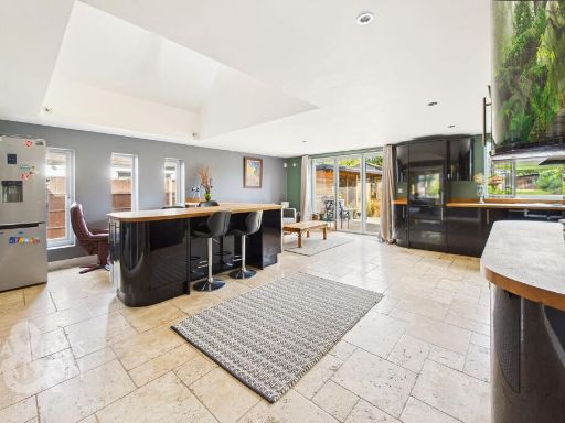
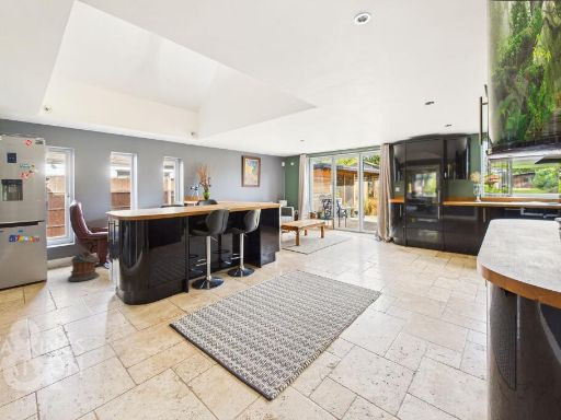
+ bucket (83, 265)
